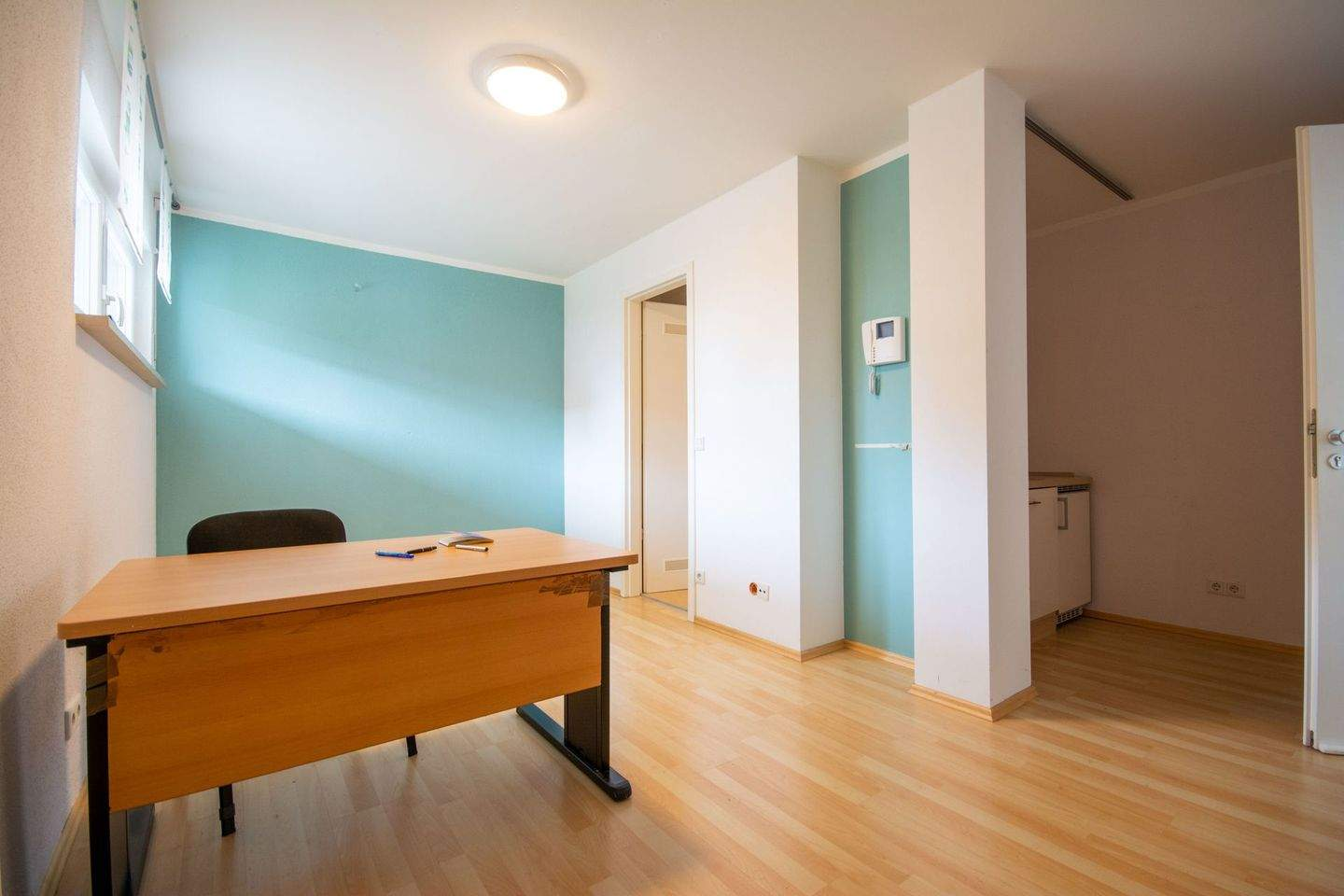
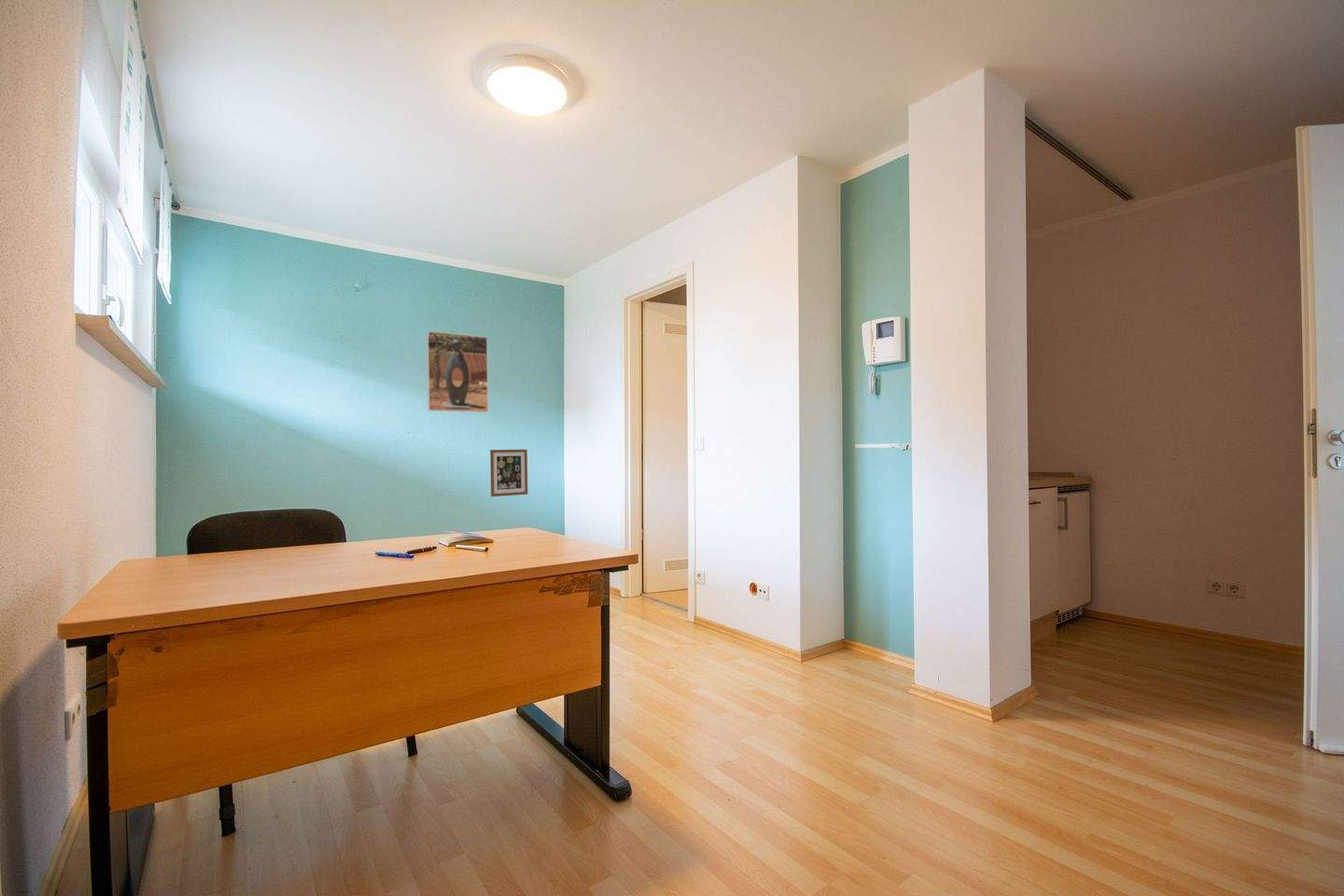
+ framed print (458, 372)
+ wall art (509, 472)
